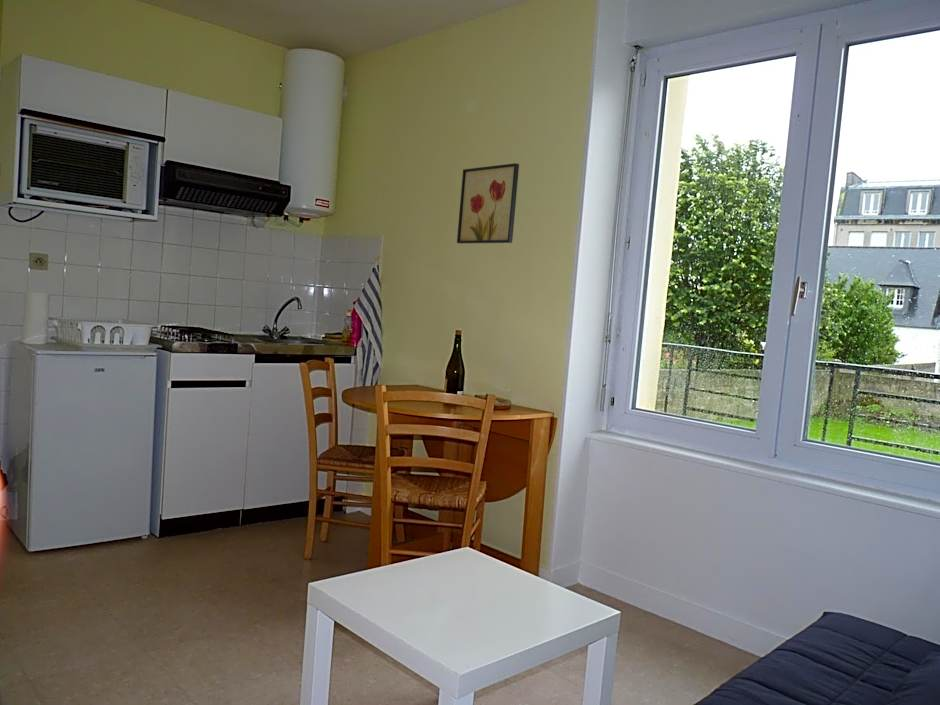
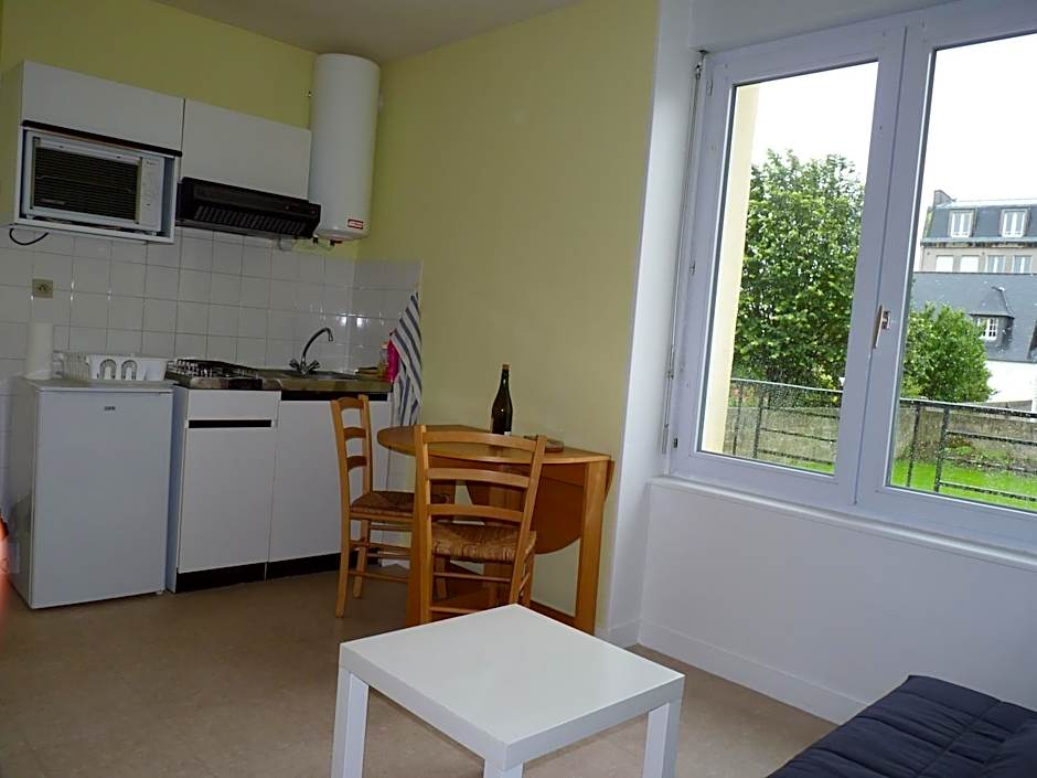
- wall art (488, 205)
